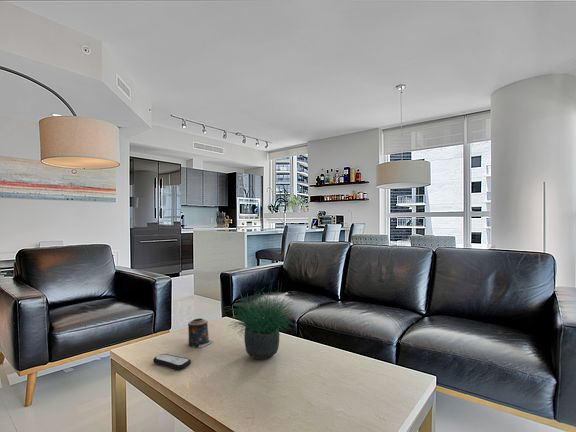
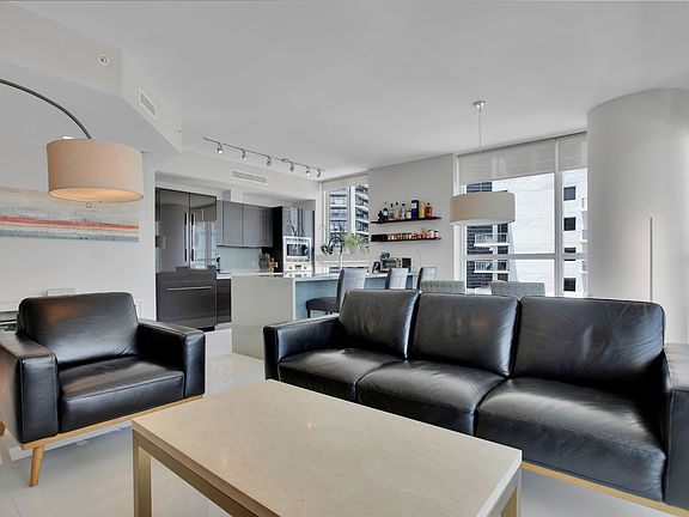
- potted plant (261, 315)
- remote control (171, 361)
- candle (201, 331)
